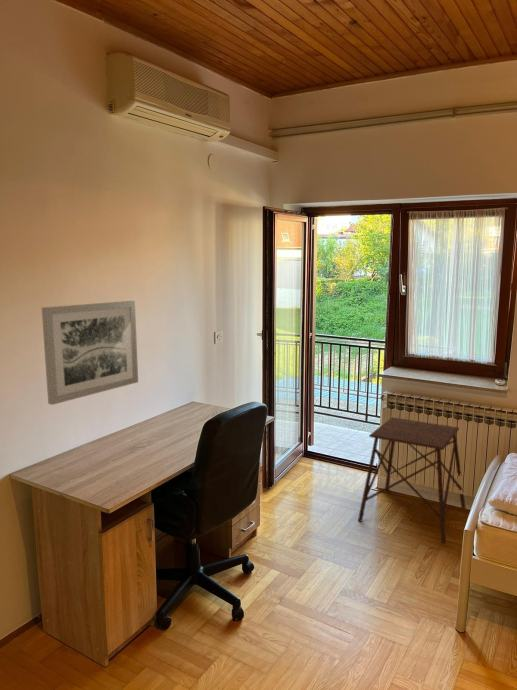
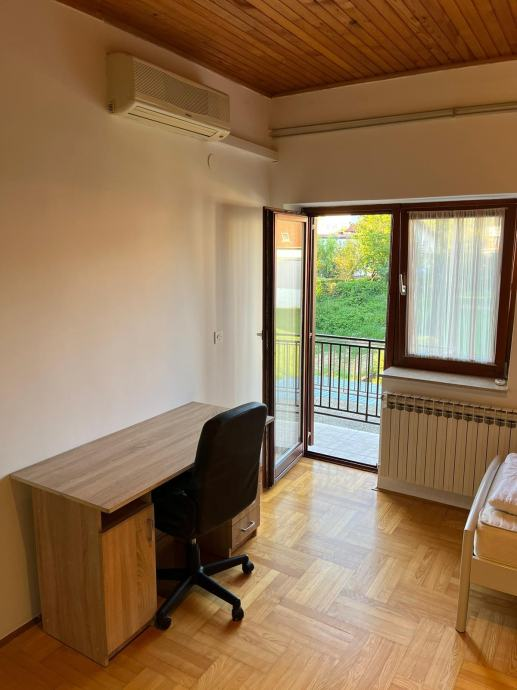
- side table (414, 473)
- wall art (94, 348)
